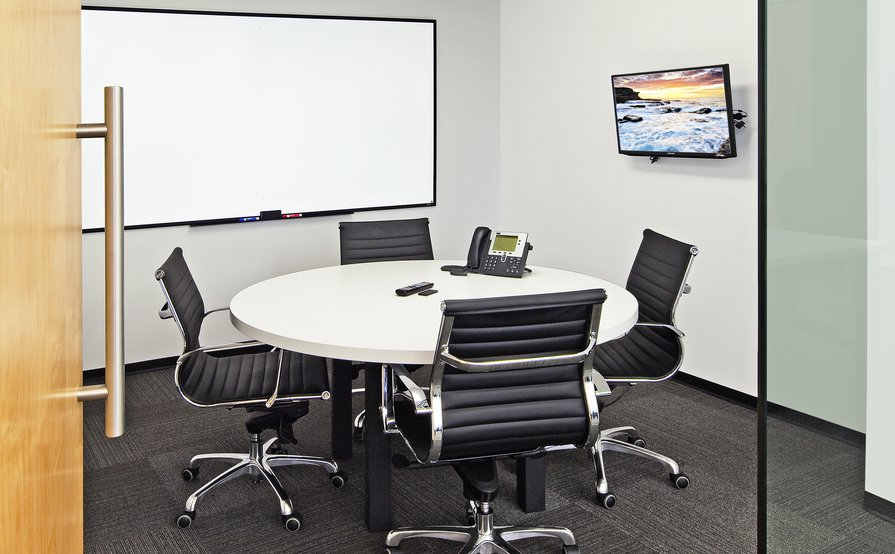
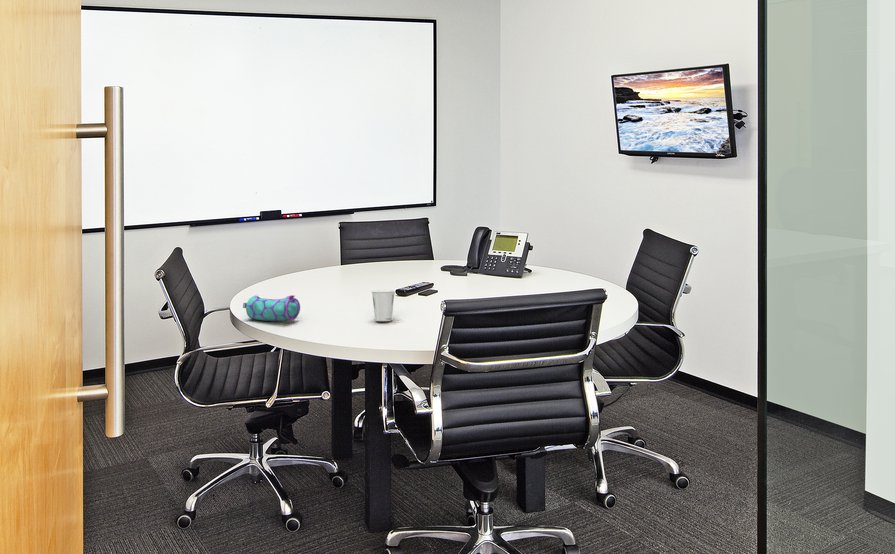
+ dixie cup (383, 305)
+ pencil case (272, 307)
